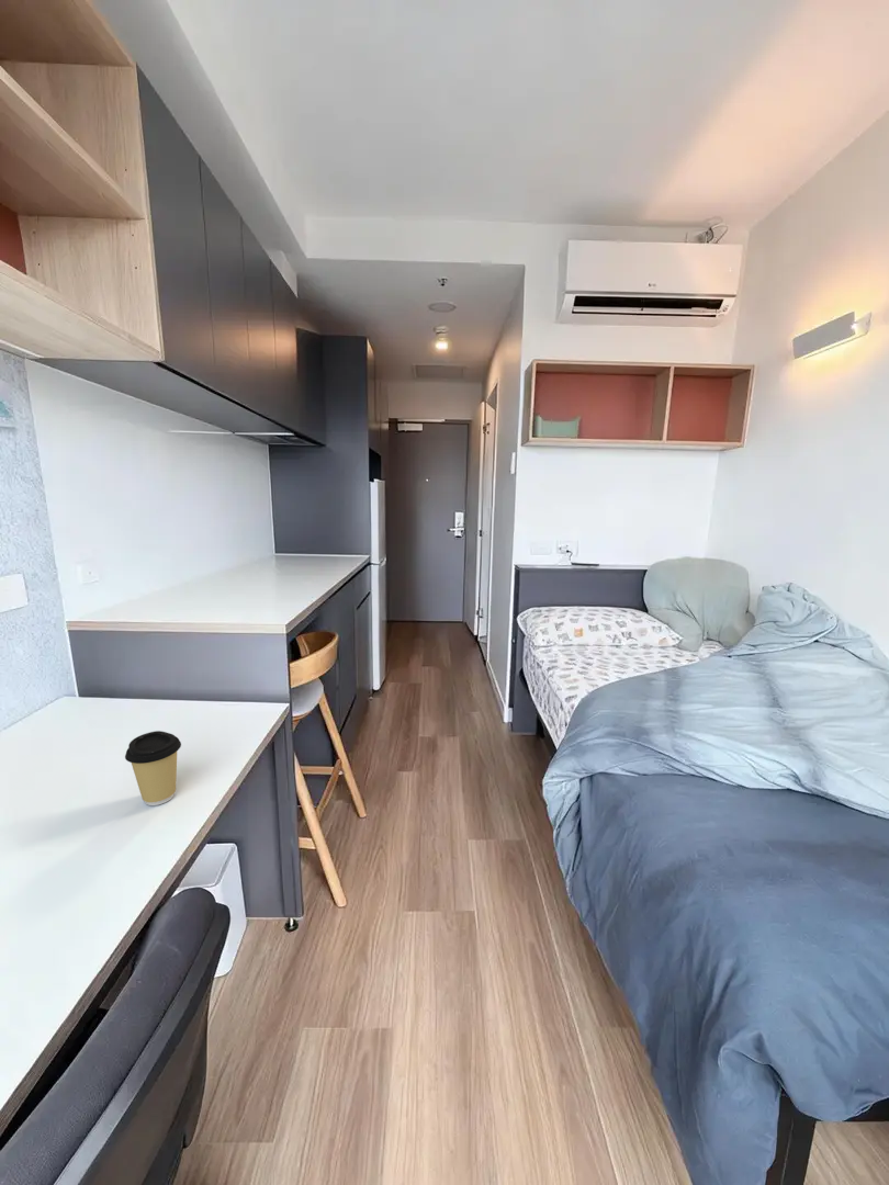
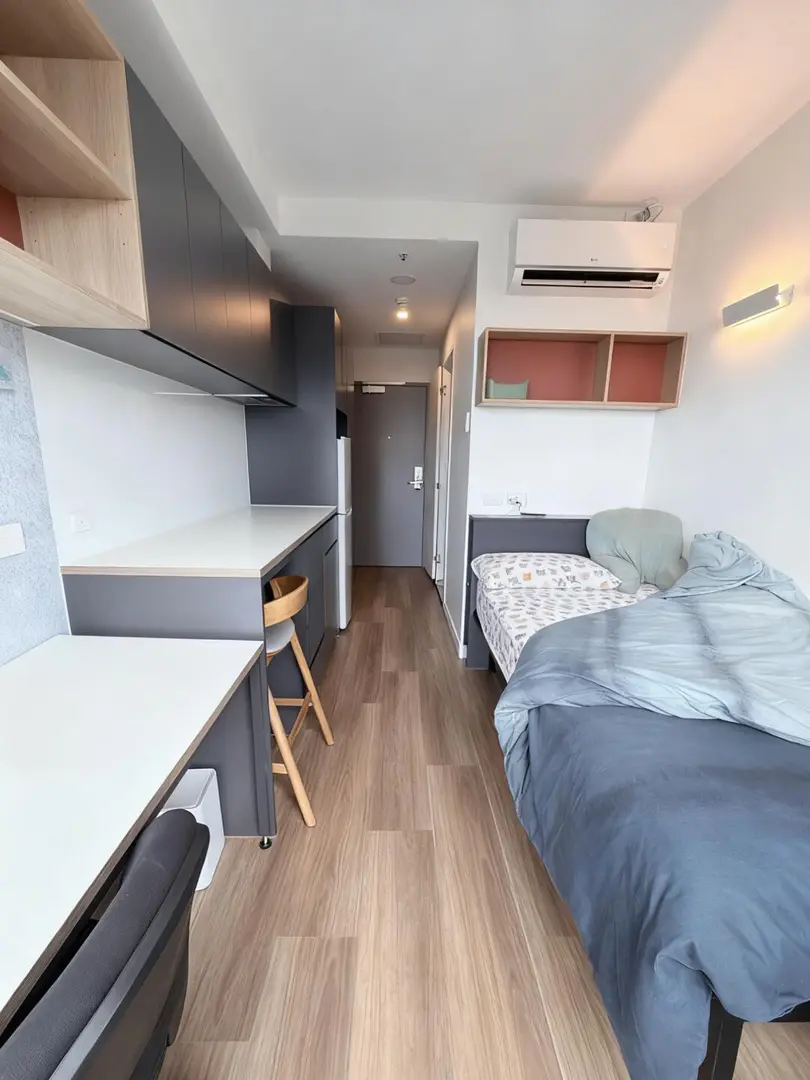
- coffee cup (156, 769)
